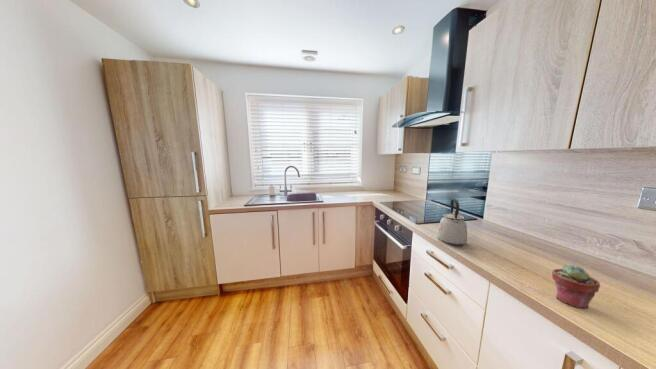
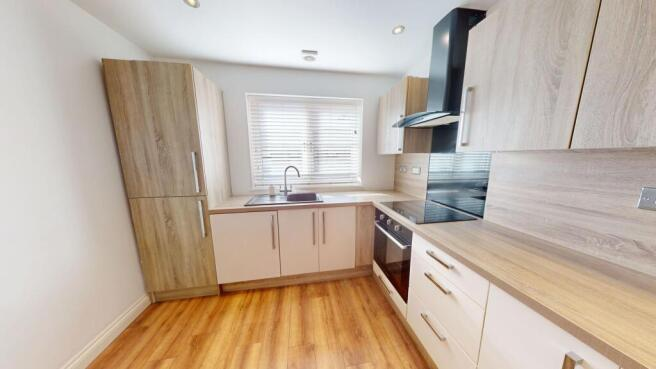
- potted succulent (573, 283)
- kettle (452, 219)
